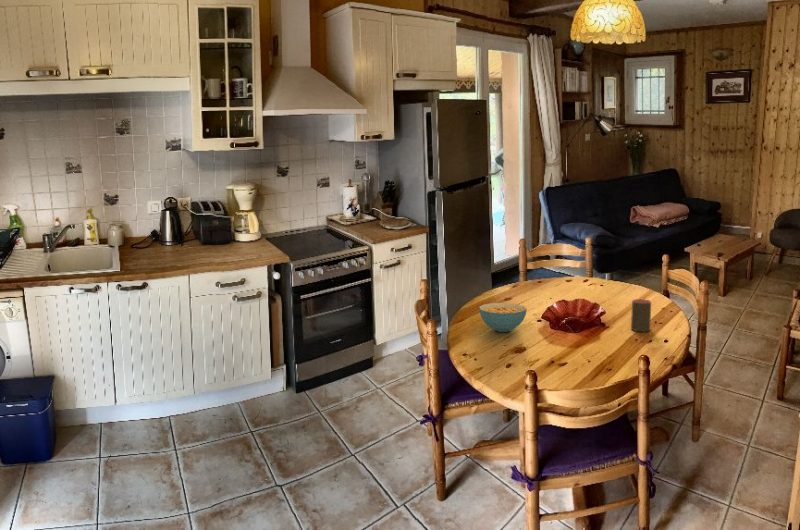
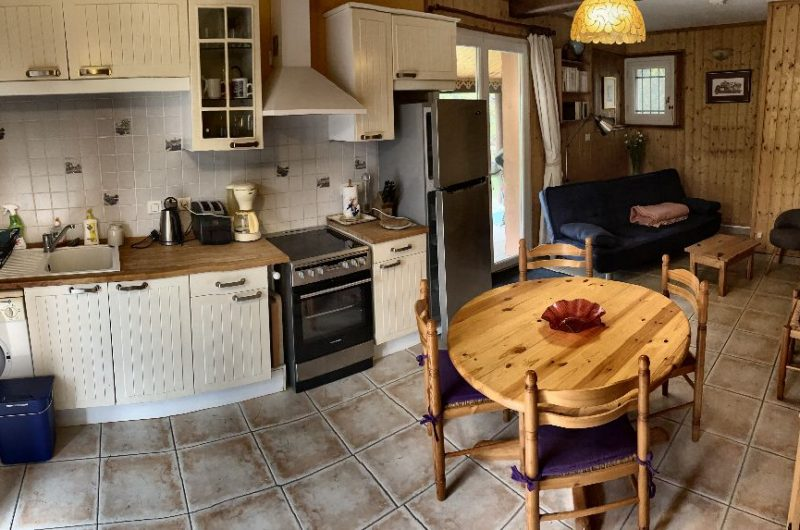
- cereal bowl (502, 319)
- cup (641, 315)
